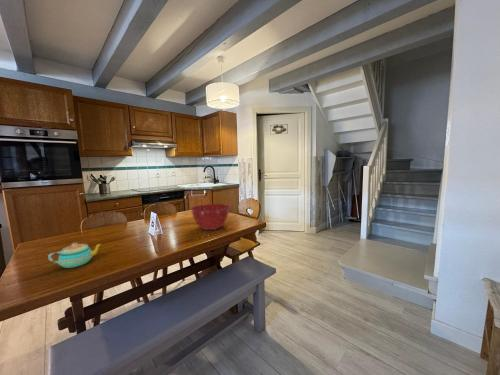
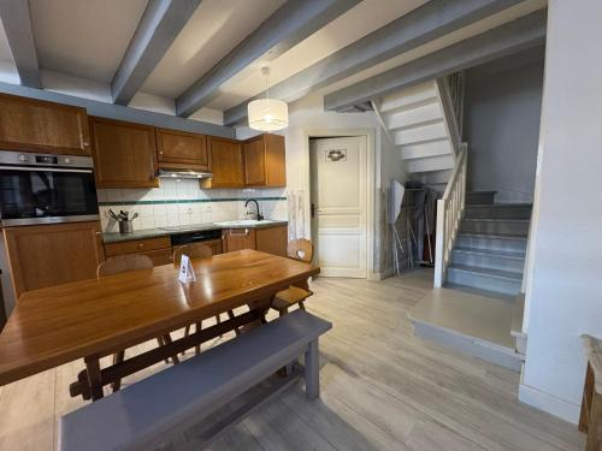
- teapot (77, 253)
- mixing bowl (211, 217)
